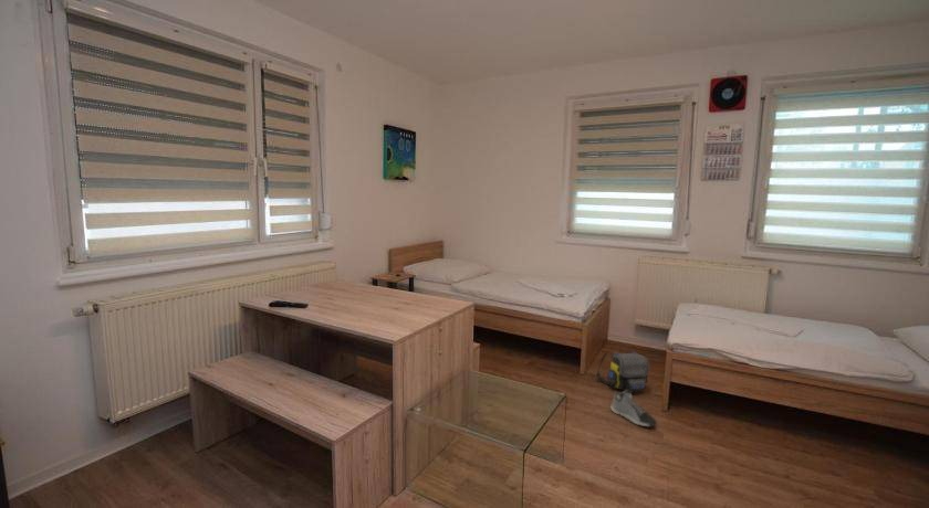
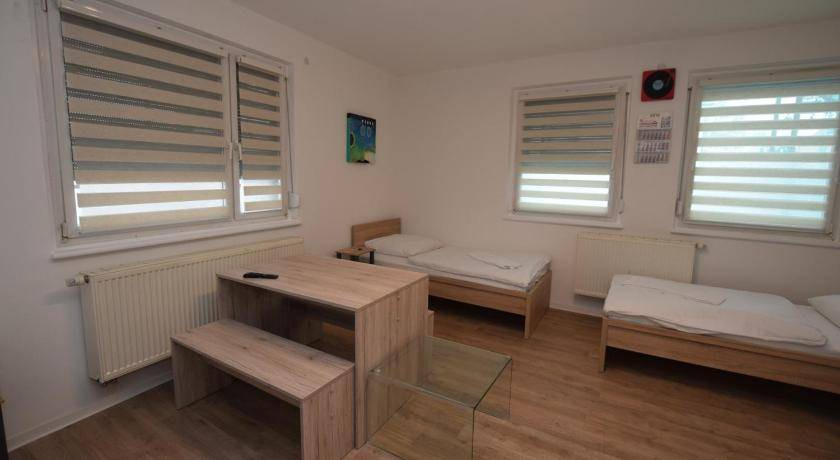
- sneaker (633, 405)
- shoulder bag (625, 369)
